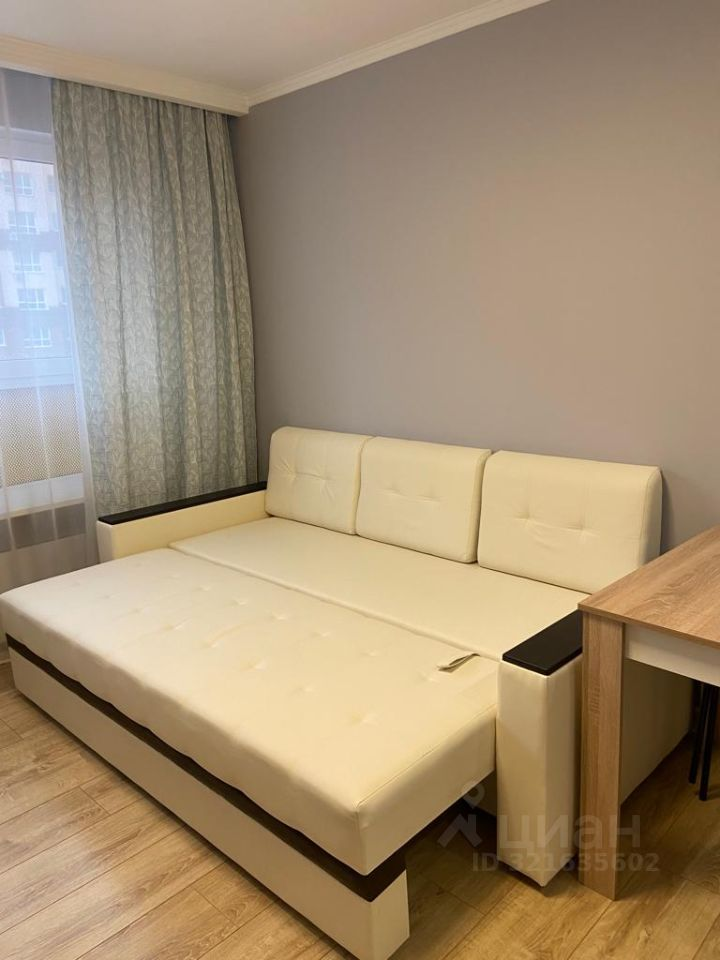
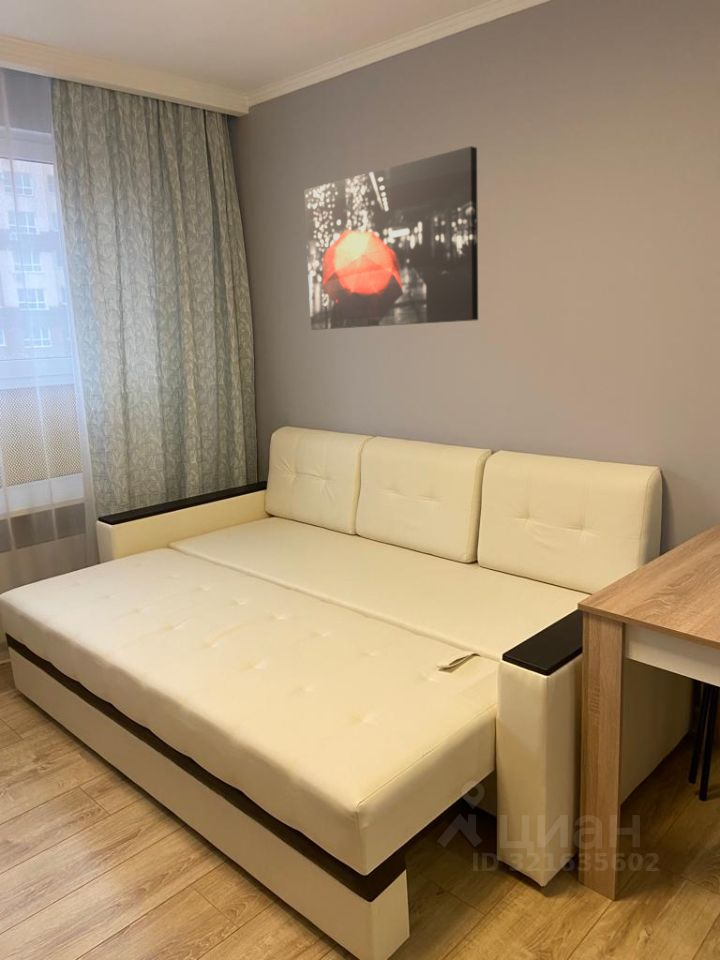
+ wall art (384, 249)
